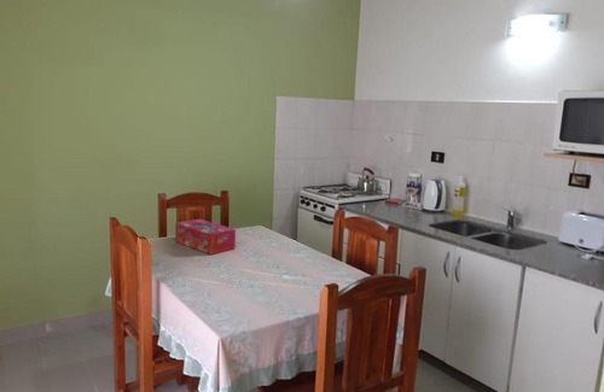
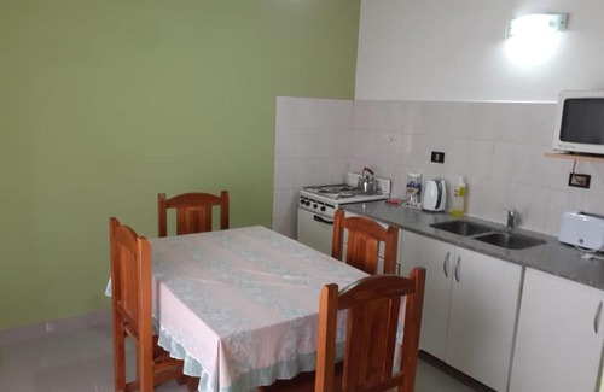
- tissue box (204, 235)
